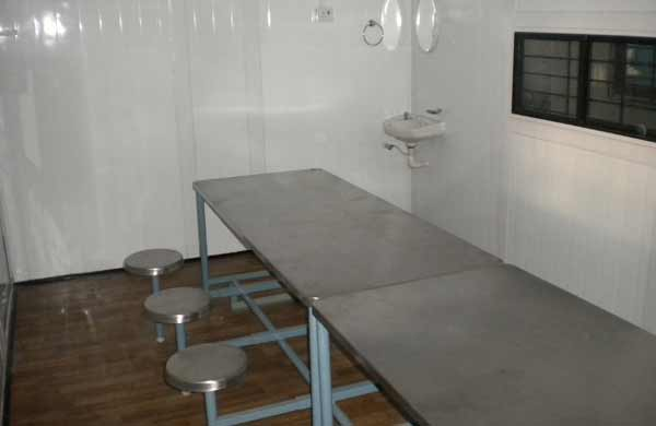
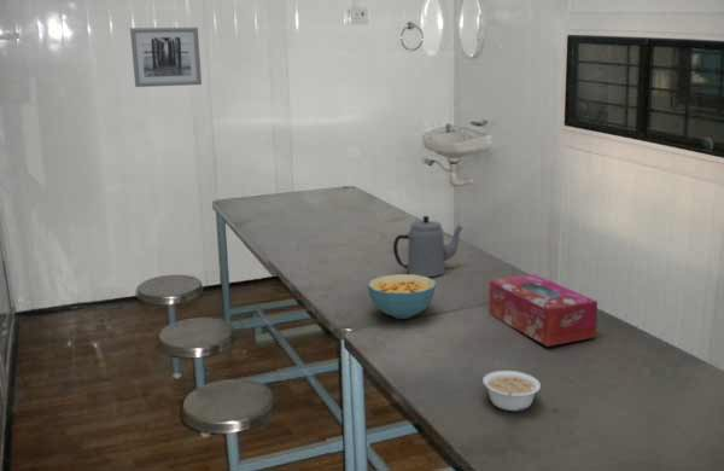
+ tissue box (539, 307)
+ wall art (167, 57)
+ teapot (428, 243)
+ legume (512, 390)
+ cereal bowl (402, 300)
